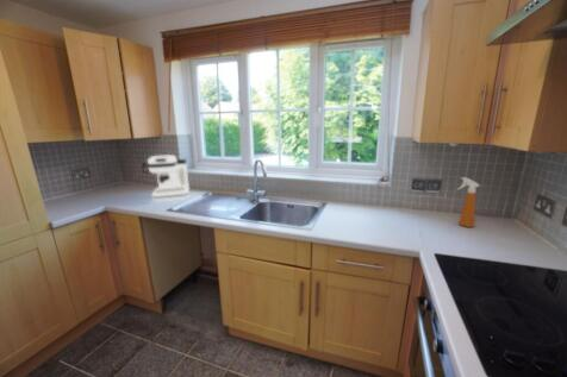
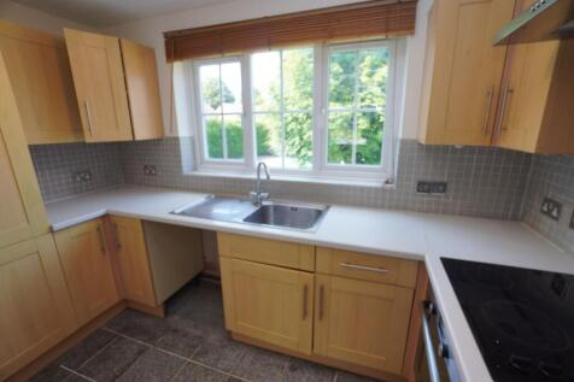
- spray bottle (466, 201)
- coffee maker (169, 177)
